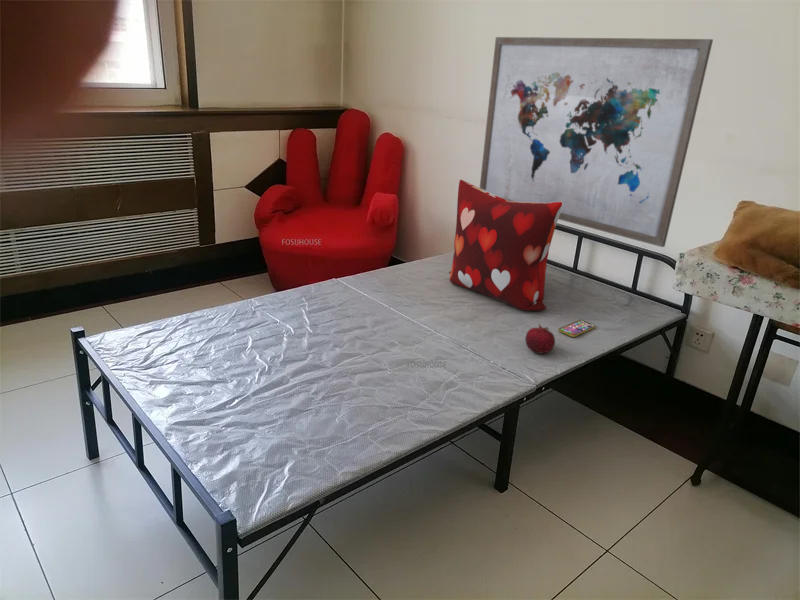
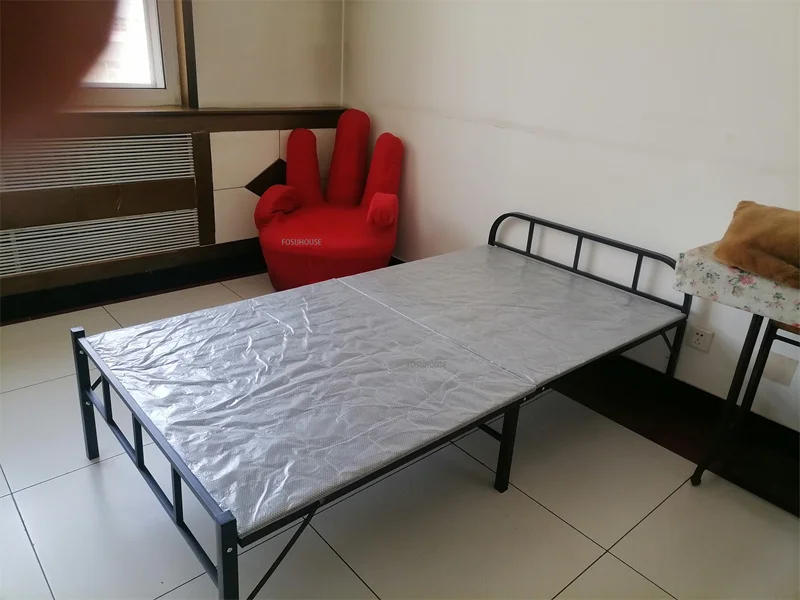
- decorative pillow (499, 243)
- wall art (573, 133)
- fruit (540, 338)
- smartphone (576, 328)
